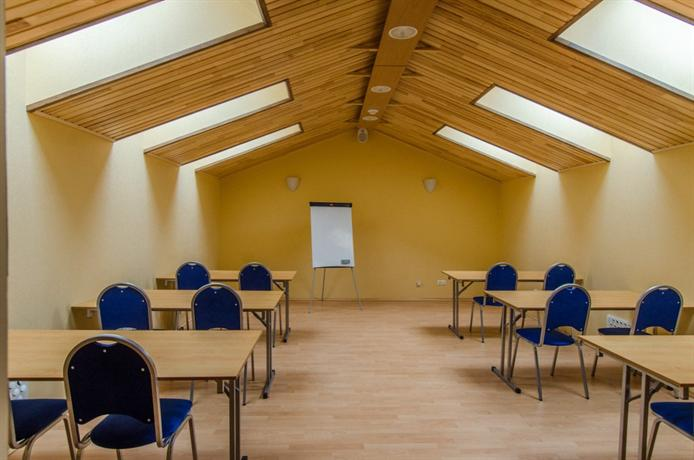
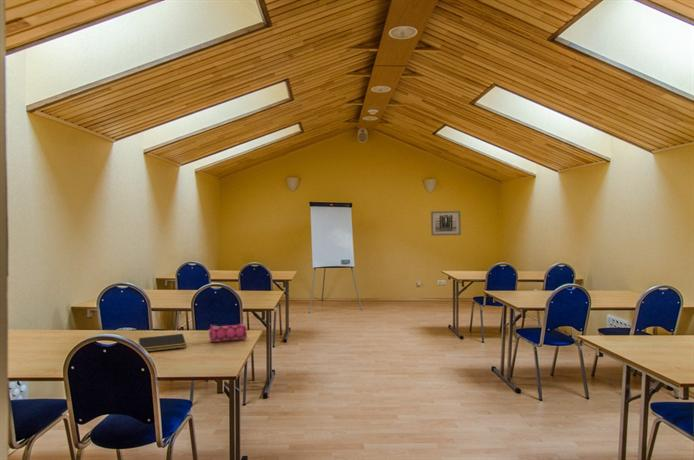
+ wall art (445, 223)
+ notepad (162, 342)
+ pencil case (228, 332)
